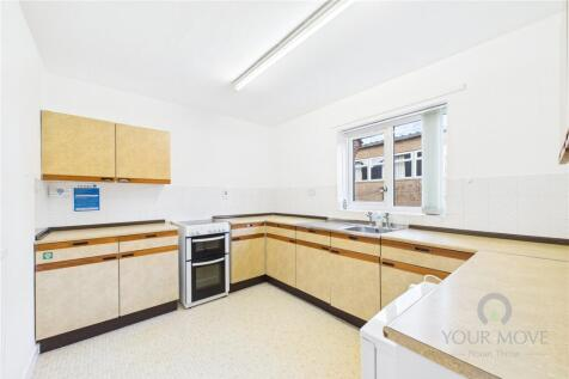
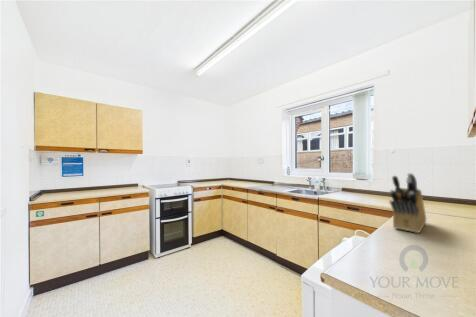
+ knife block (408, 199)
